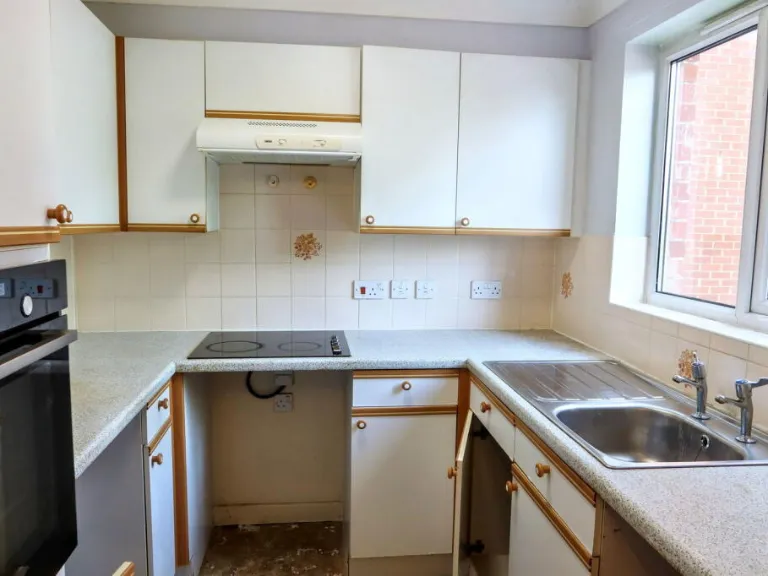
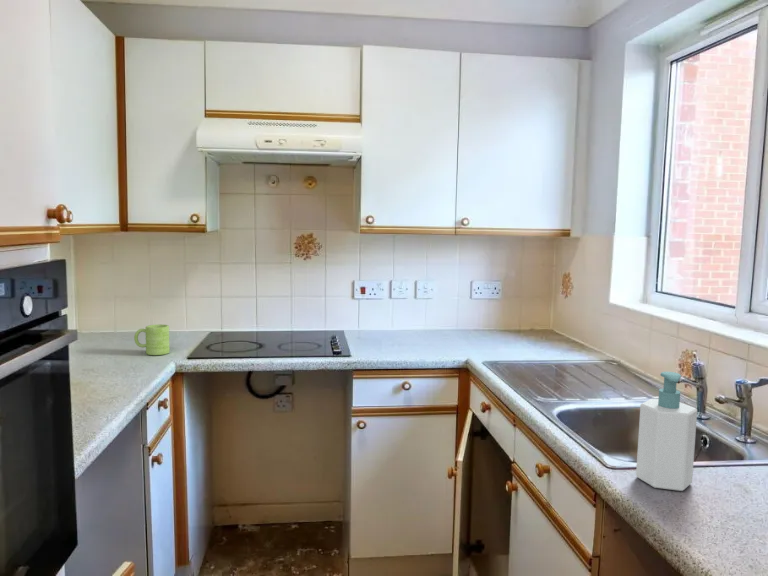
+ soap bottle (667, 427)
+ mug (152, 339)
